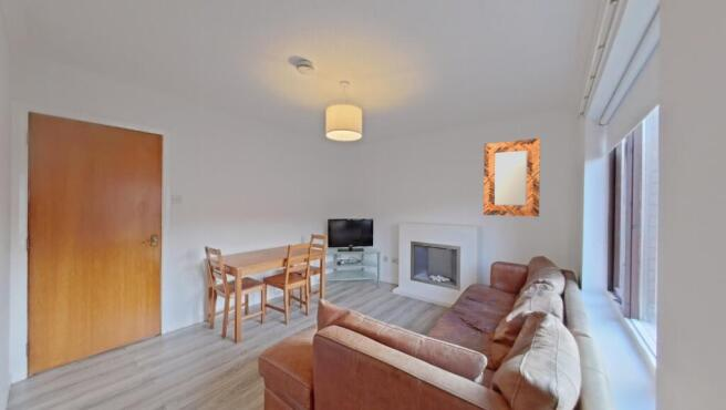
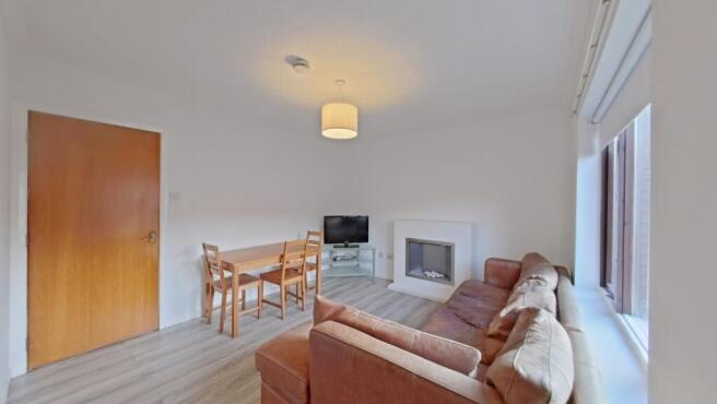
- home mirror (510, 178)
